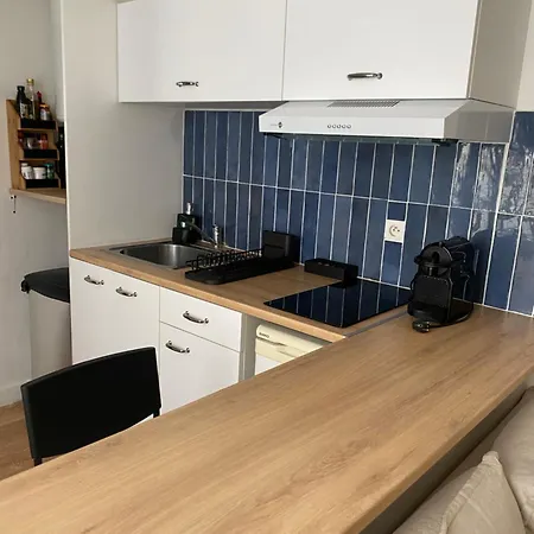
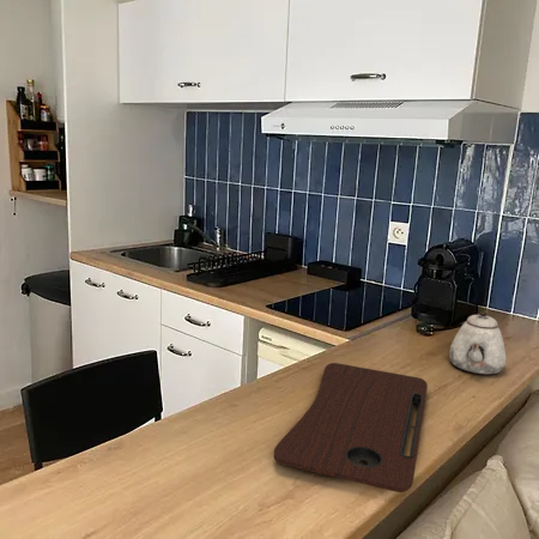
+ cutting board (361, 417)
+ teapot (478, 340)
